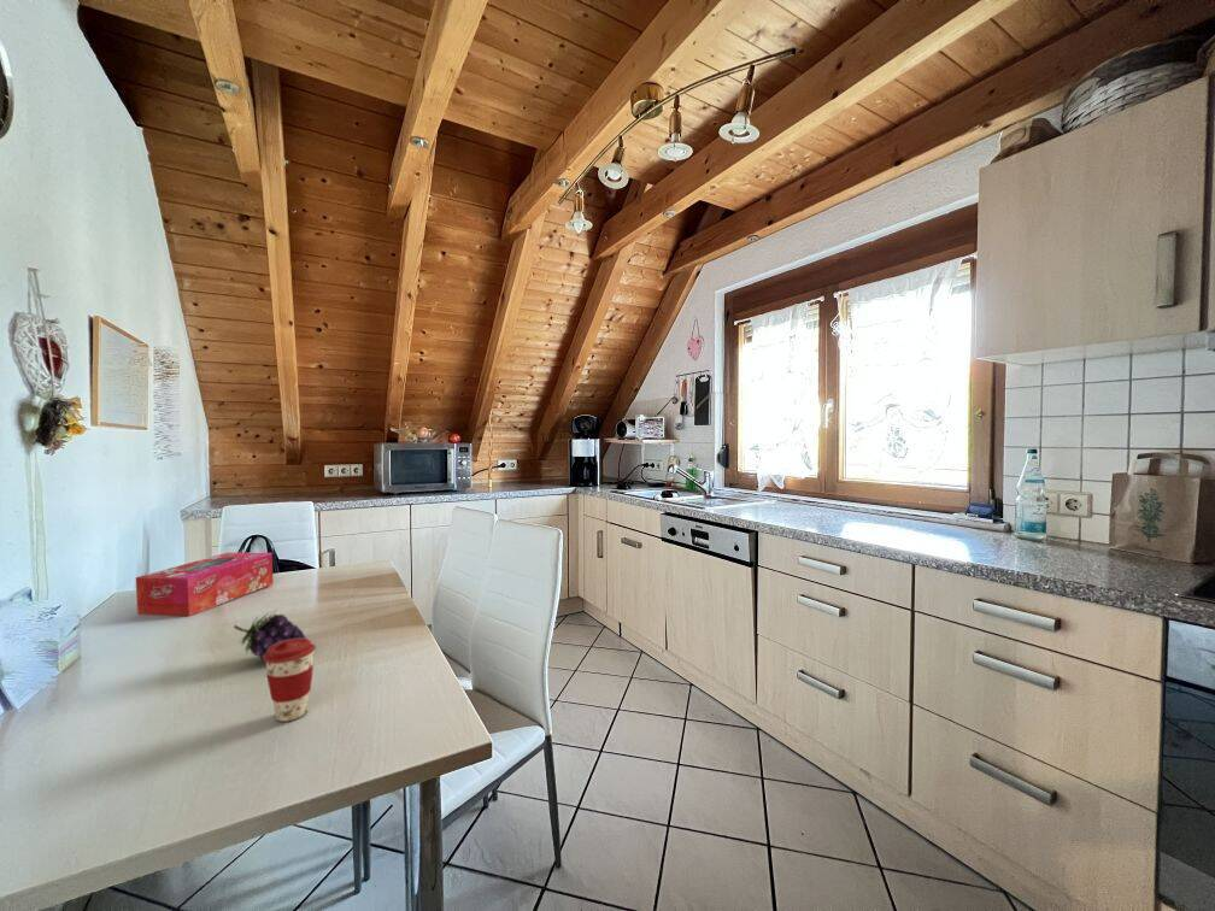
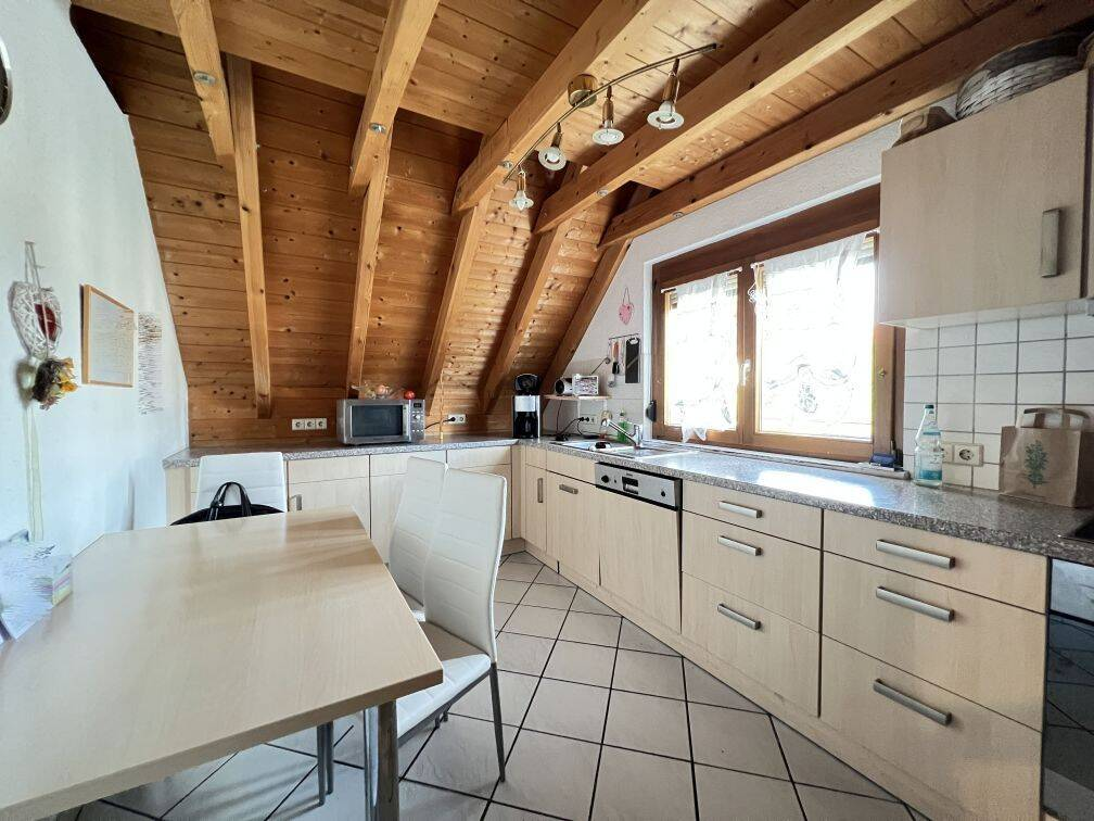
- tissue box (210, 581)
- fruit (272, 631)
- coffee cup (290, 678)
